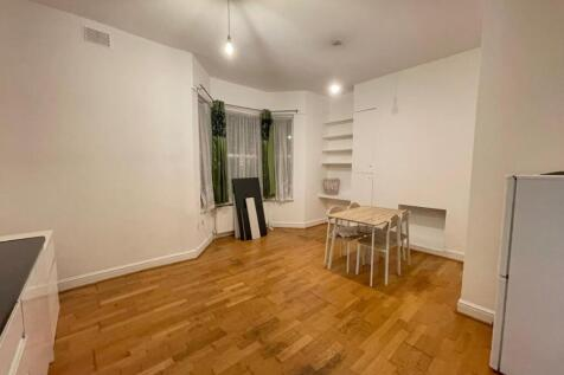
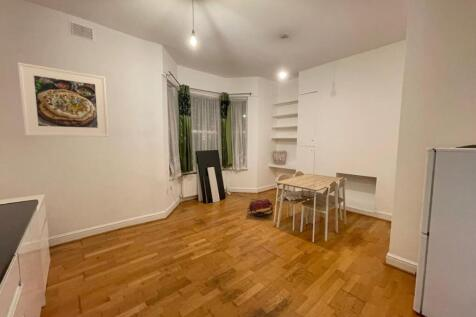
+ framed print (68, 103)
+ backpack (259, 207)
